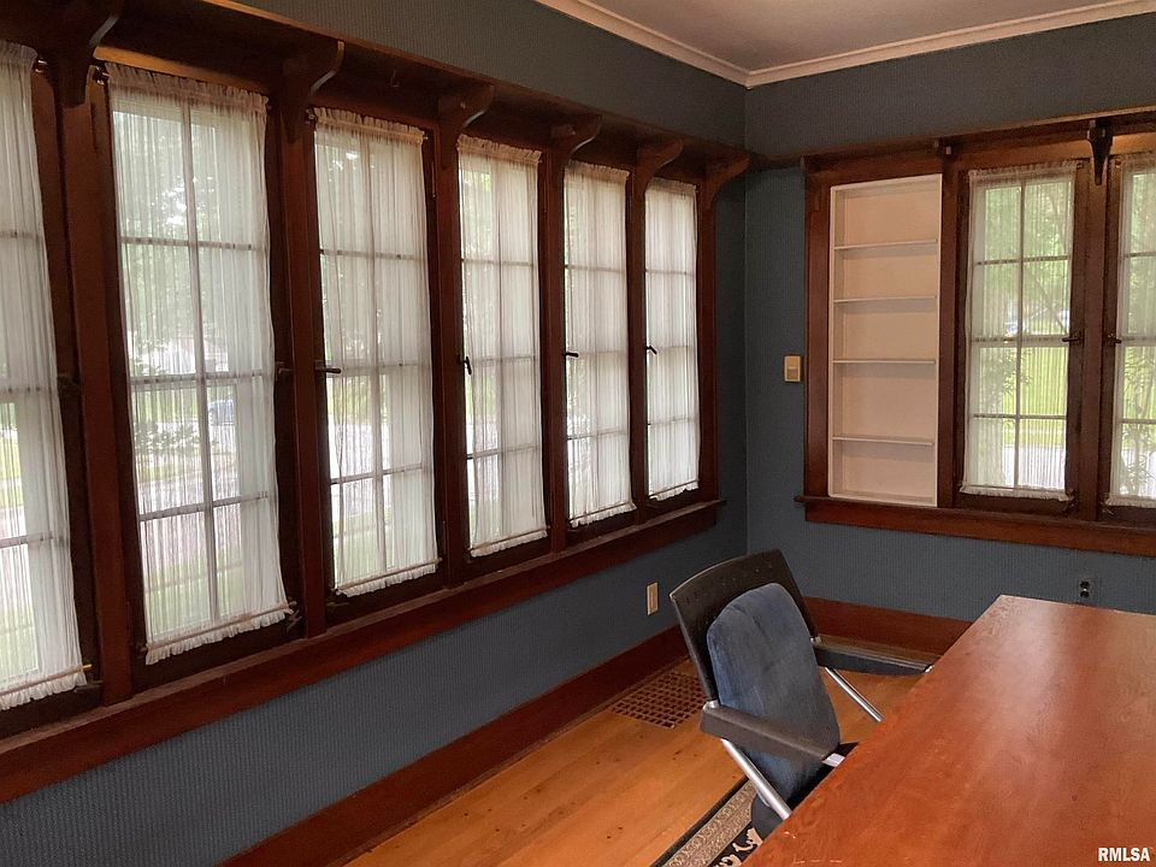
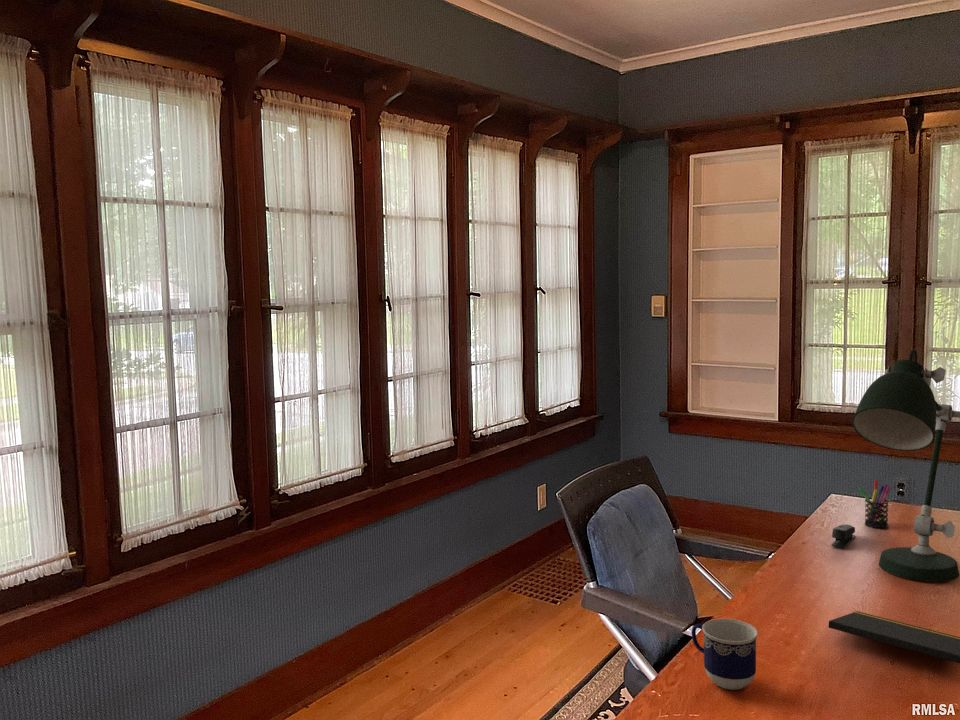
+ notepad (903, 635)
+ cup (722, 653)
+ desk lamp (915, 450)
+ stapler (843, 532)
+ pen holder (873, 503)
